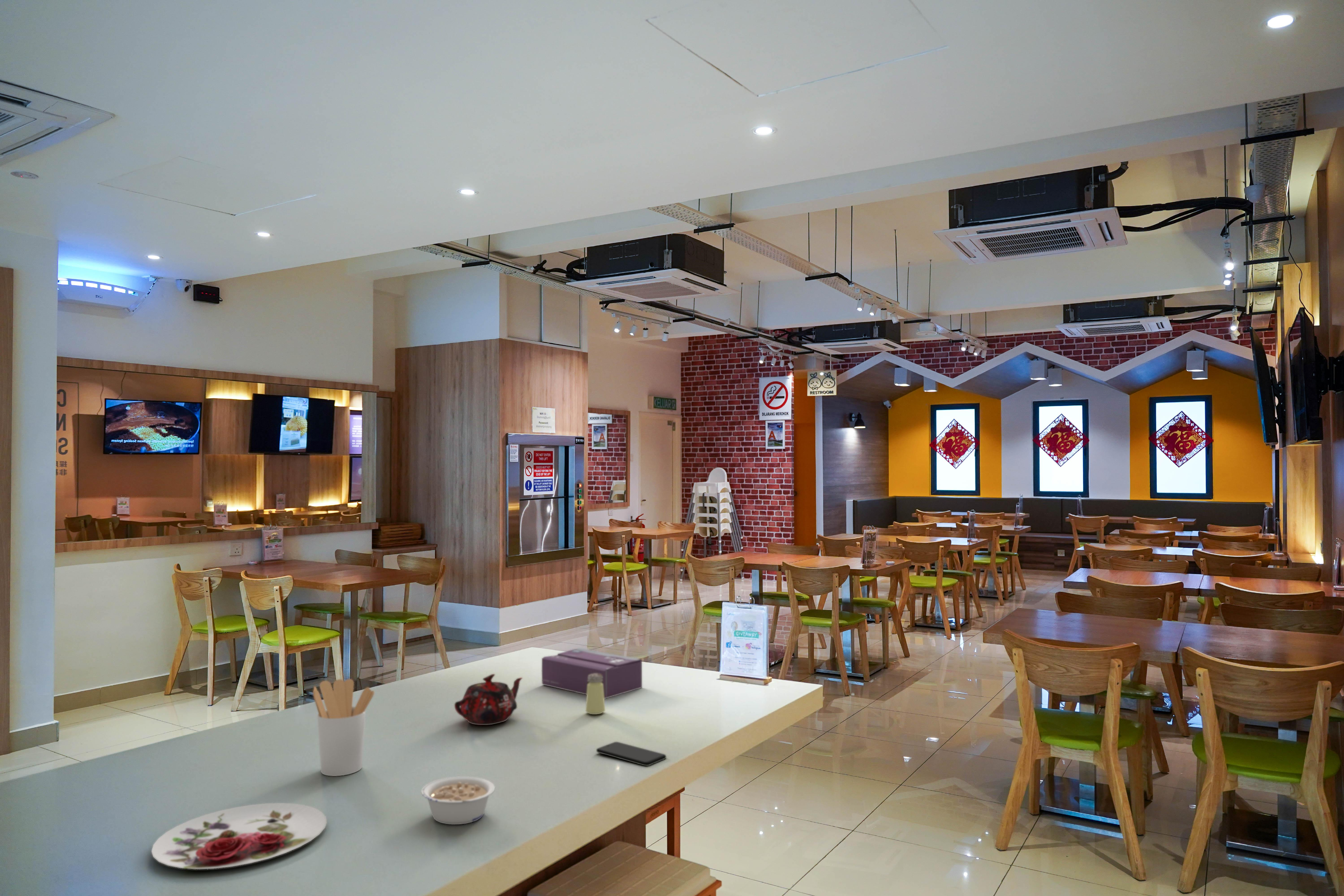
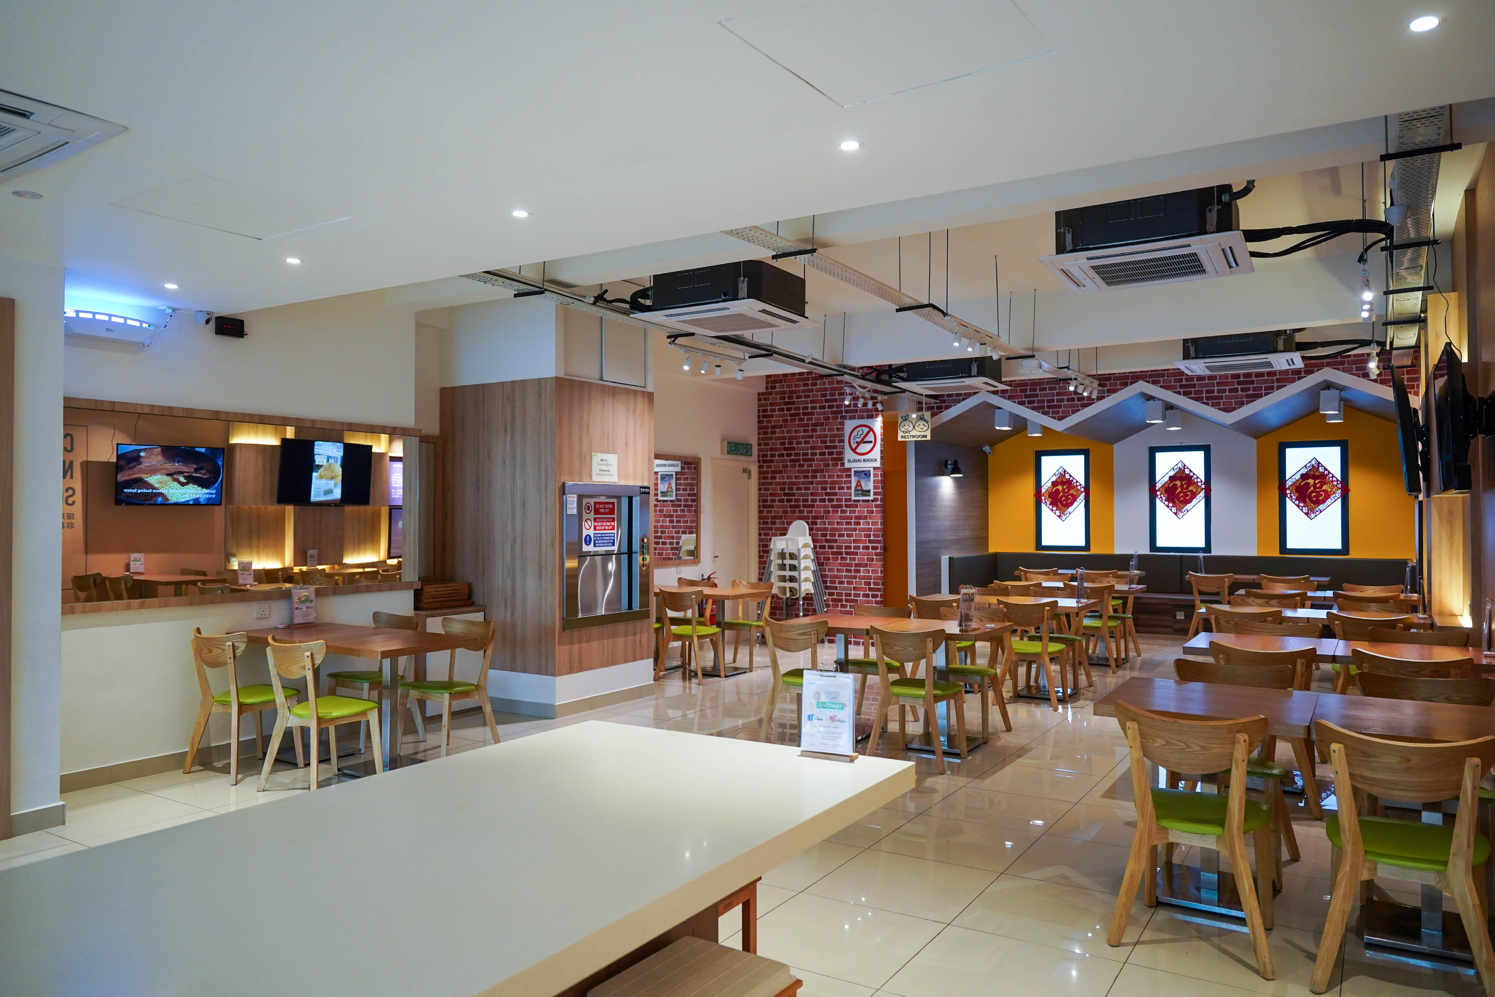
- plate (242, 832)
- smartphone (631, 753)
- tissue box (591, 672)
- utensil holder (340, 724)
- saltshaker (595, 693)
- teapot (490, 697)
- legume (460, 800)
